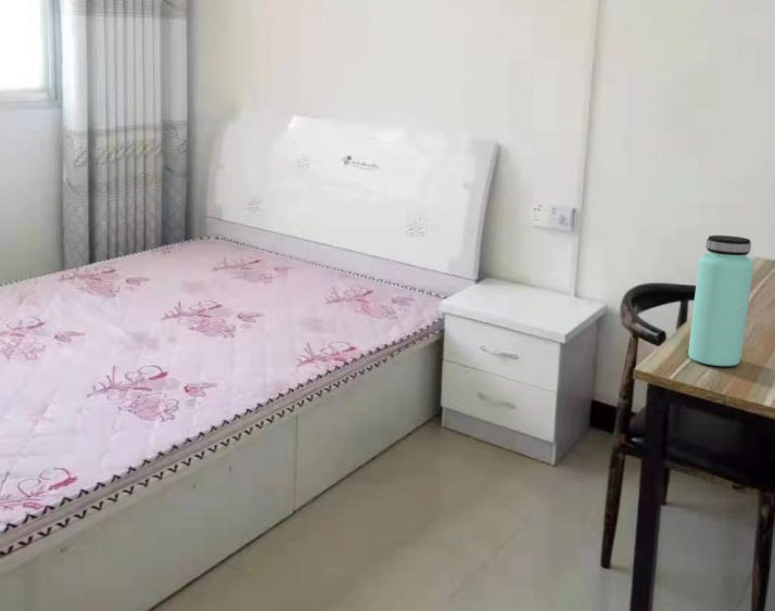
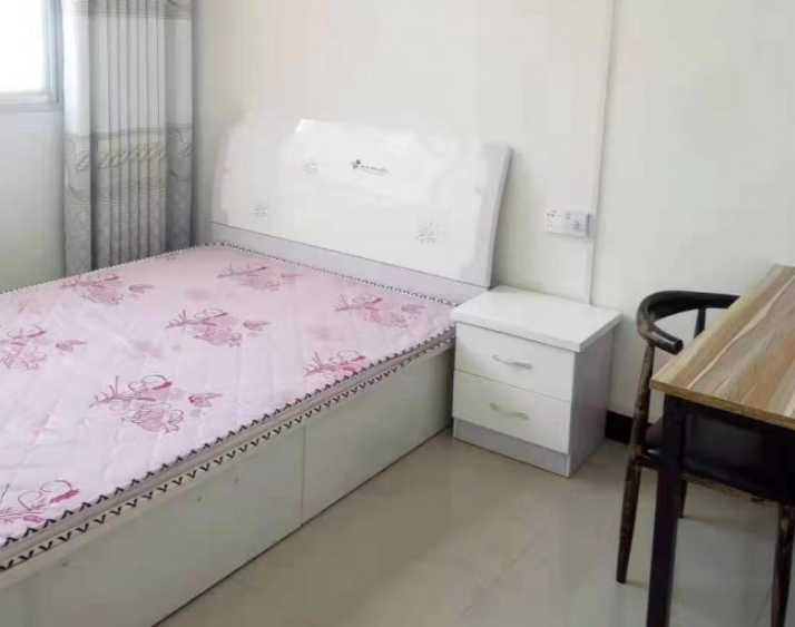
- bottle (721, 300)
